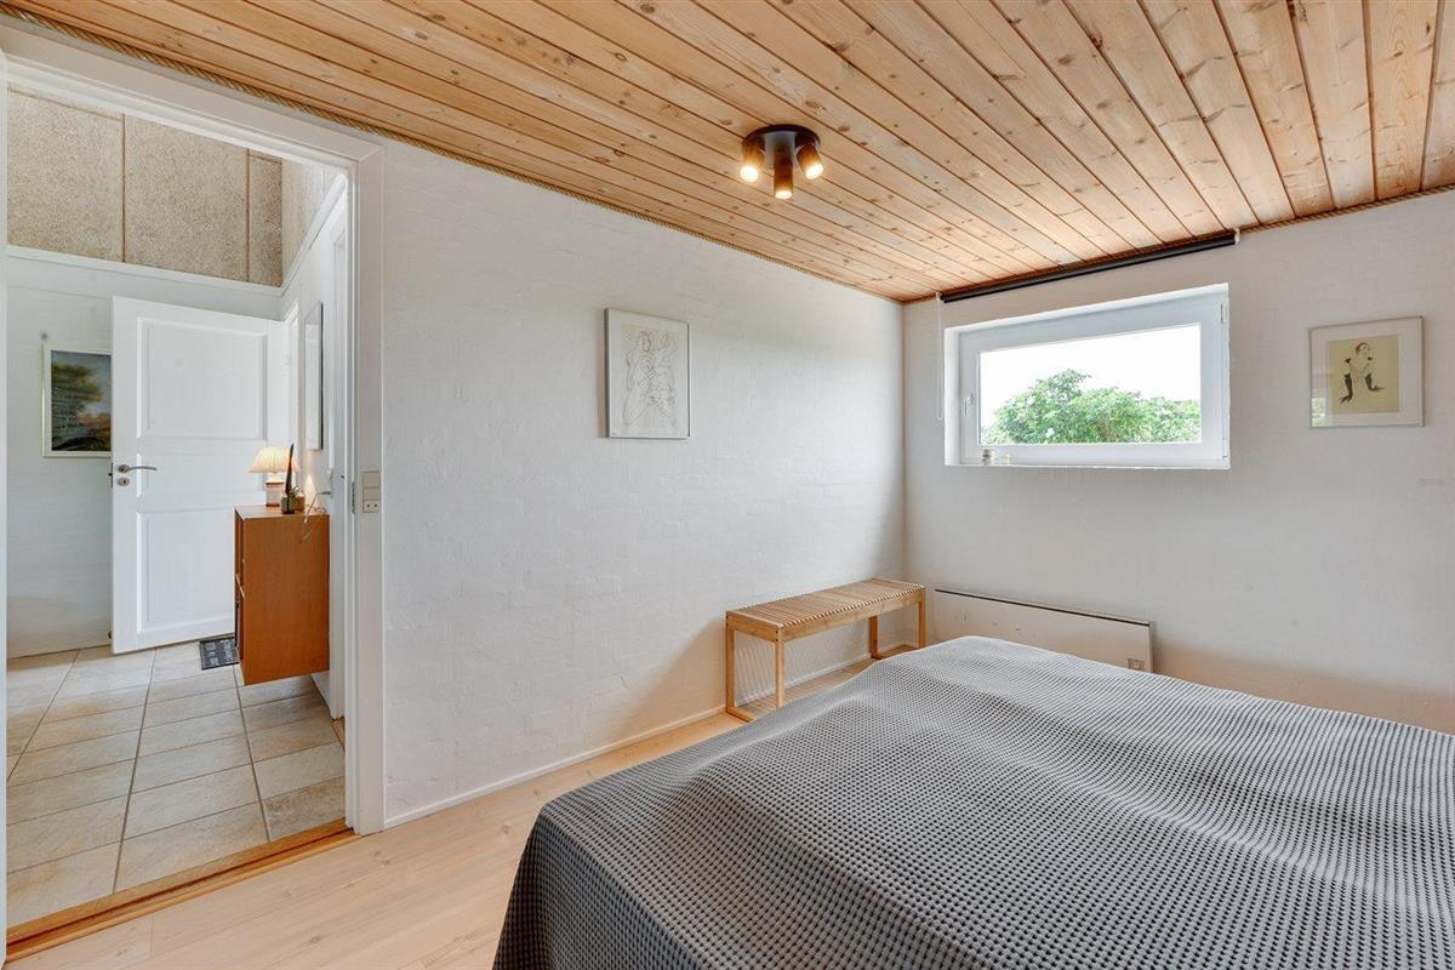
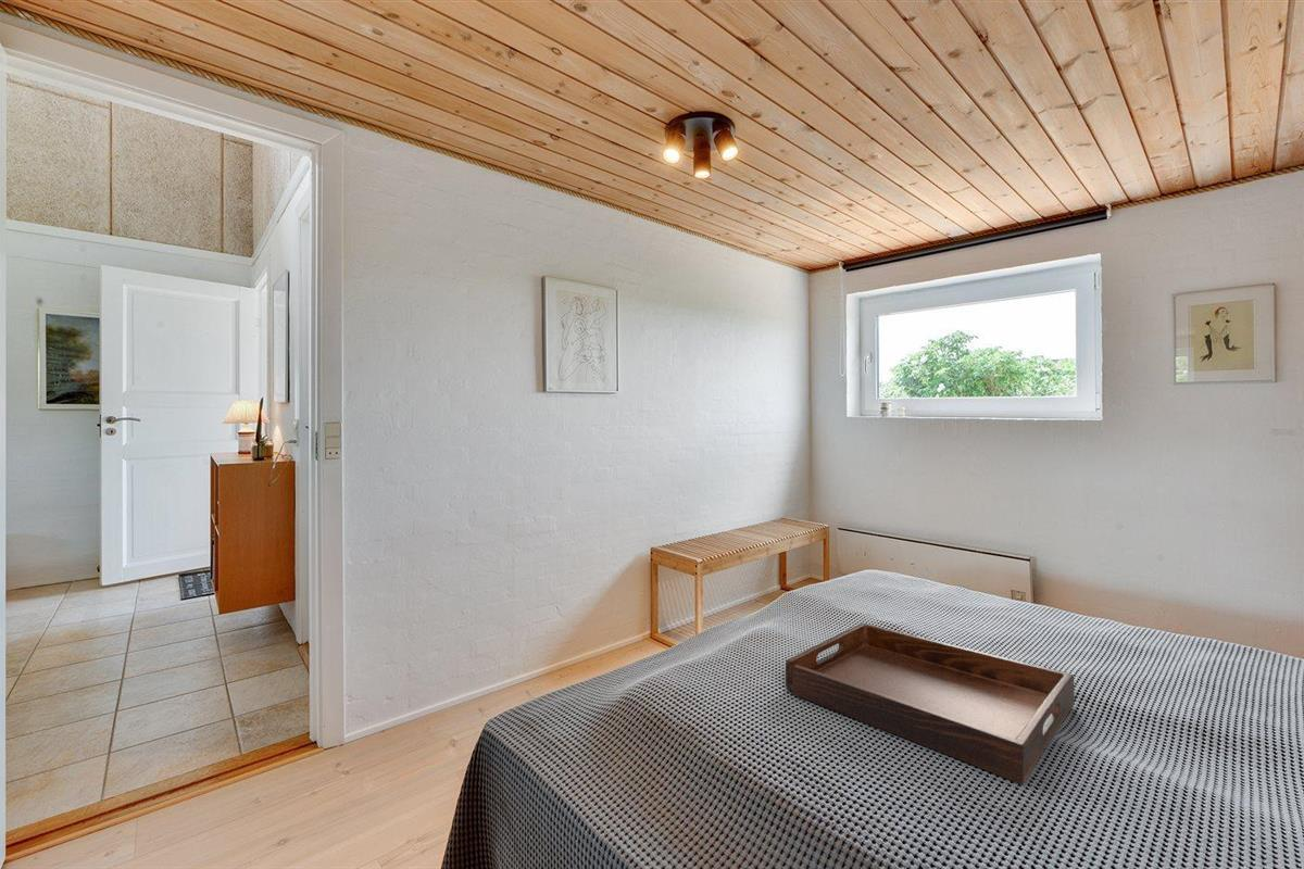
+ serving tray (923, 682)
